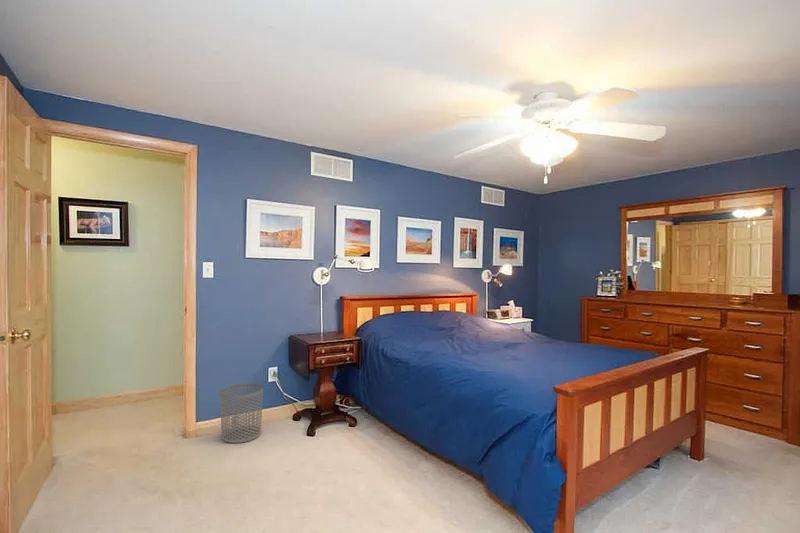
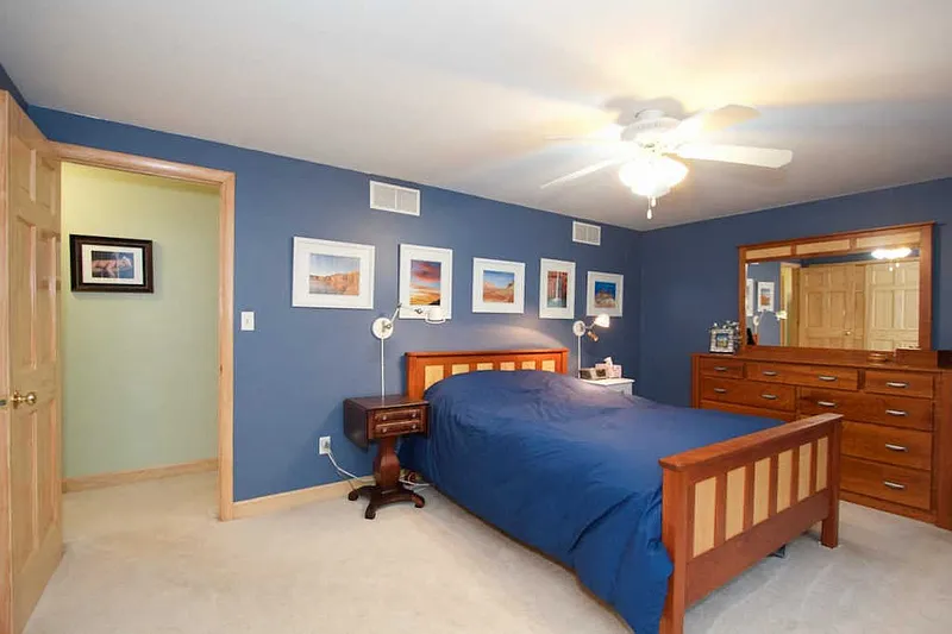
- waste bin (242, 412)
